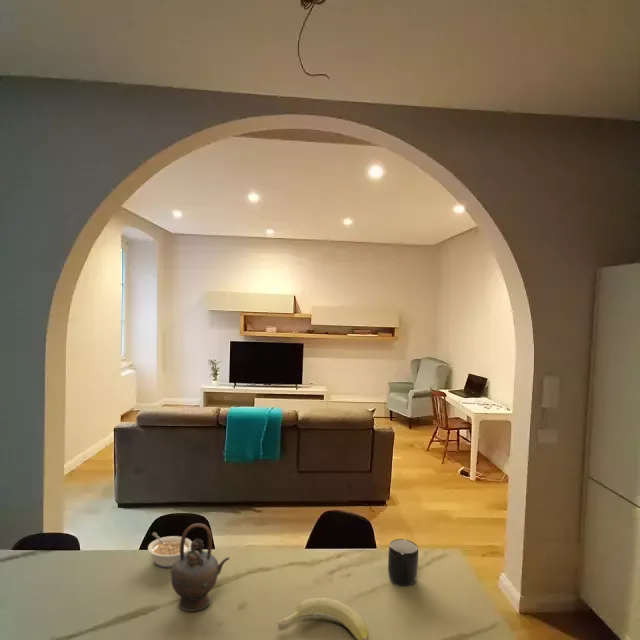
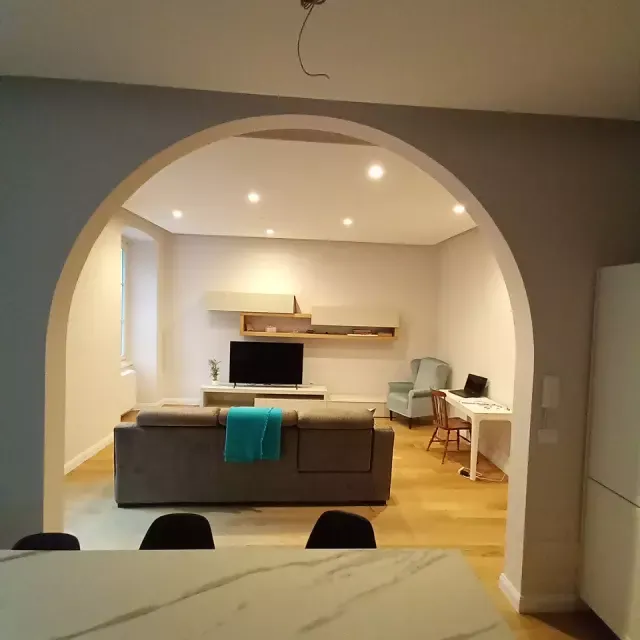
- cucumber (322, 615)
- mug (401, 560)
- legume (168, 551)
- teapot (200, 564)
